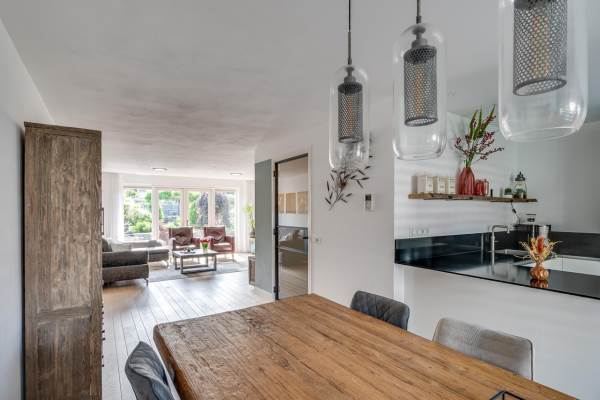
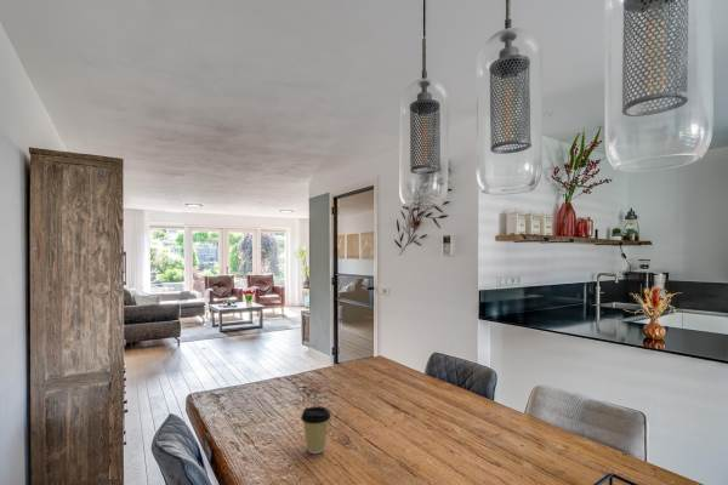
+ coffee cup (315, 429)
